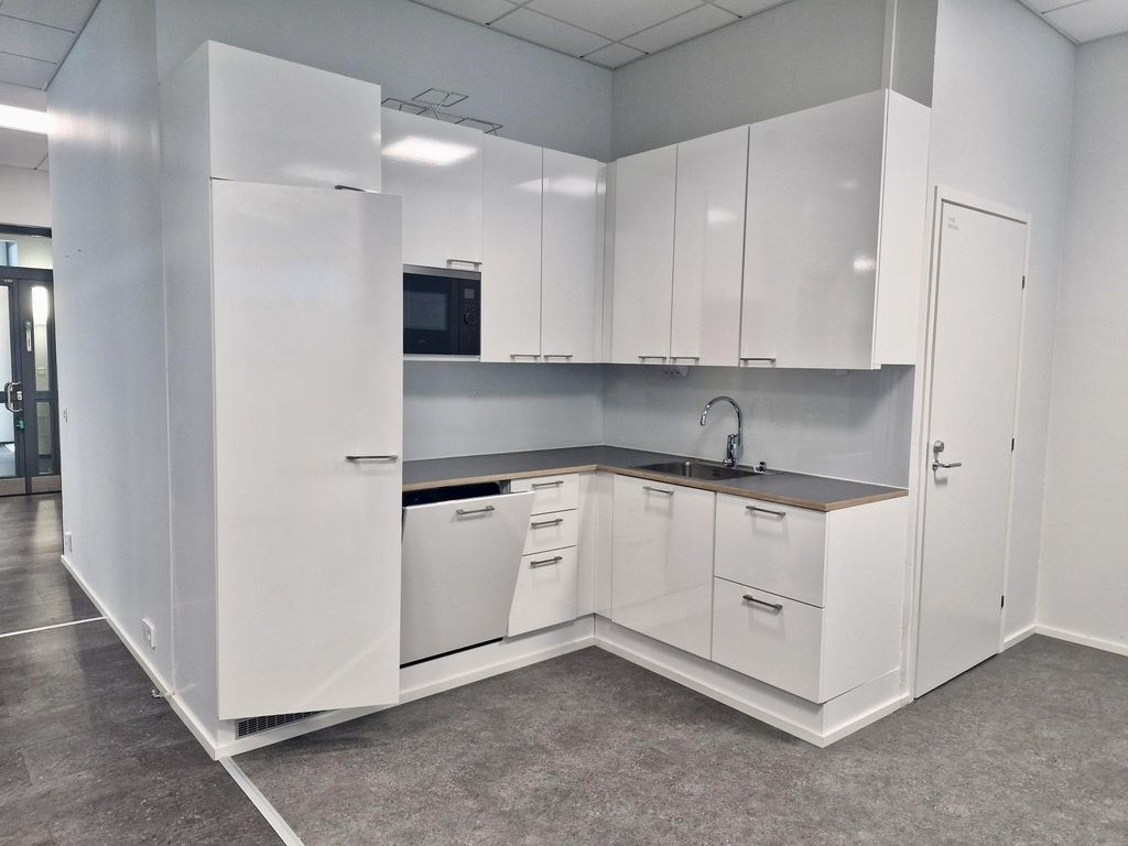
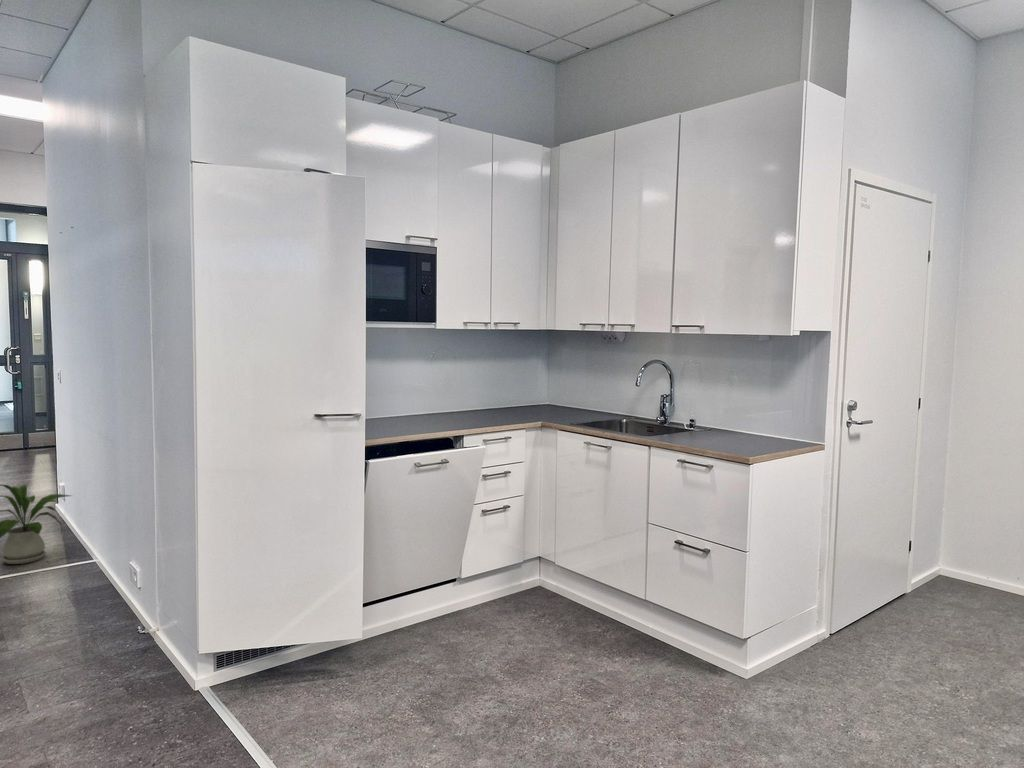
+ house plant (33, 519)
